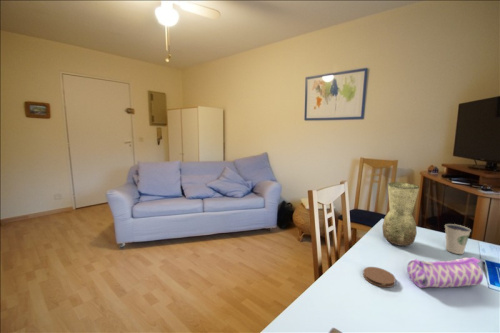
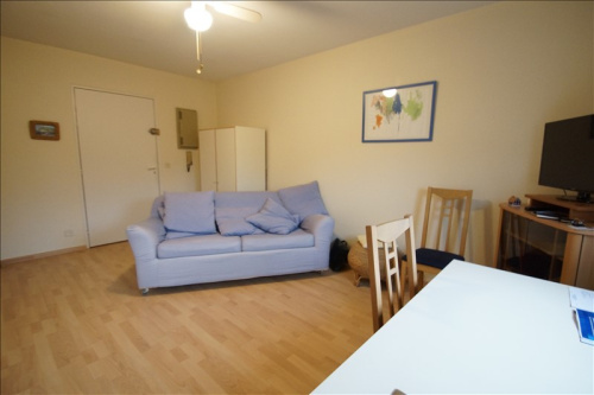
- coaster (378, 276)
- vase (400, 214)
- pencil case (443, 271)
- dixie cup (456, 239)
